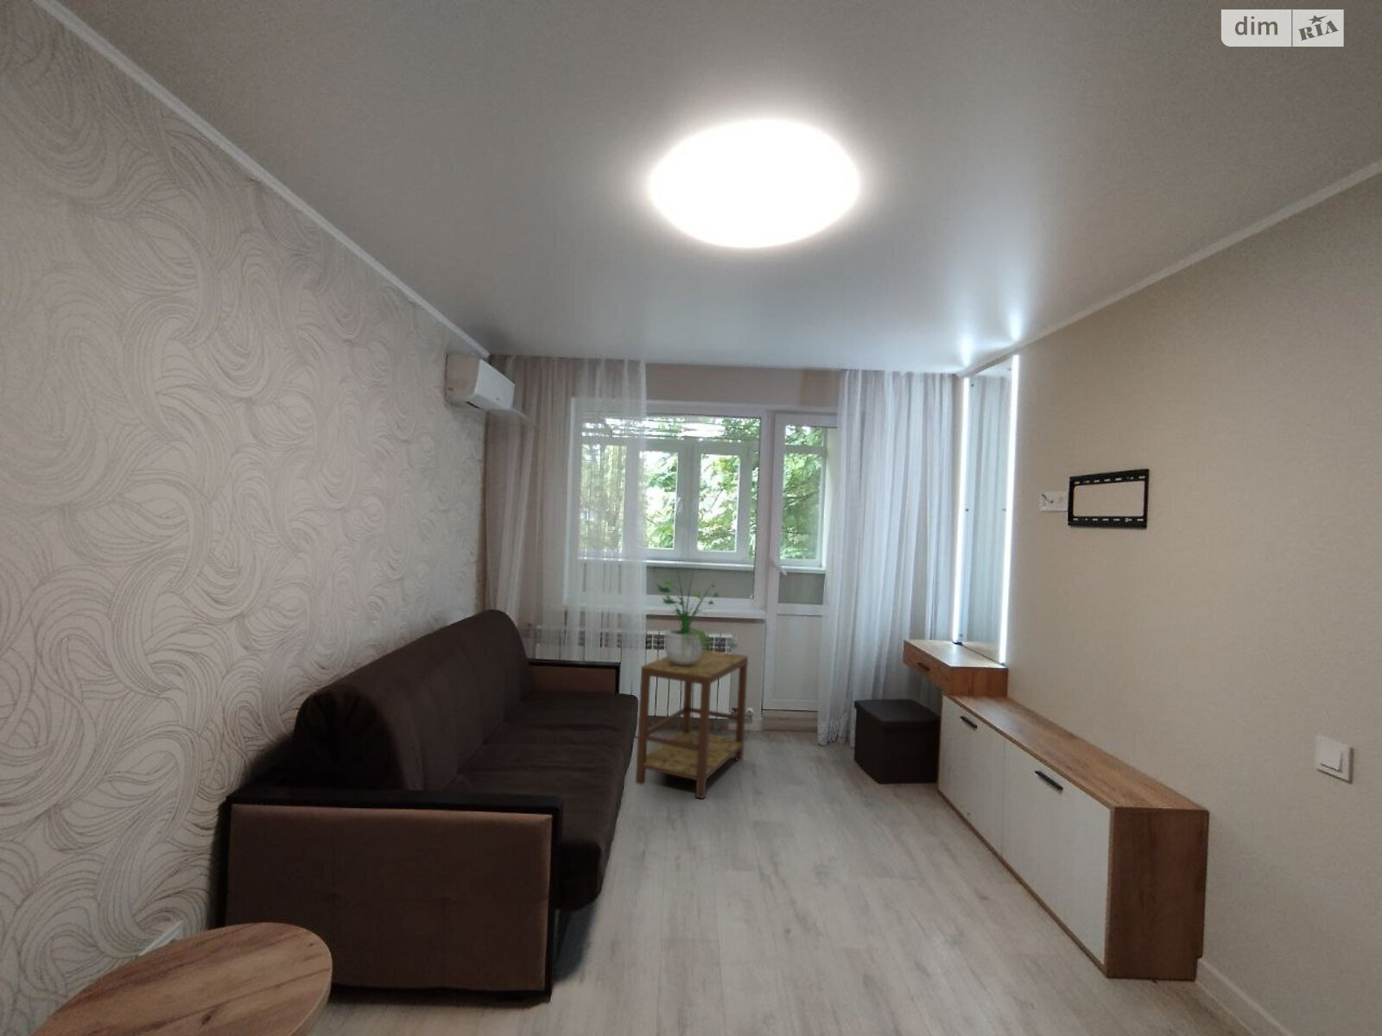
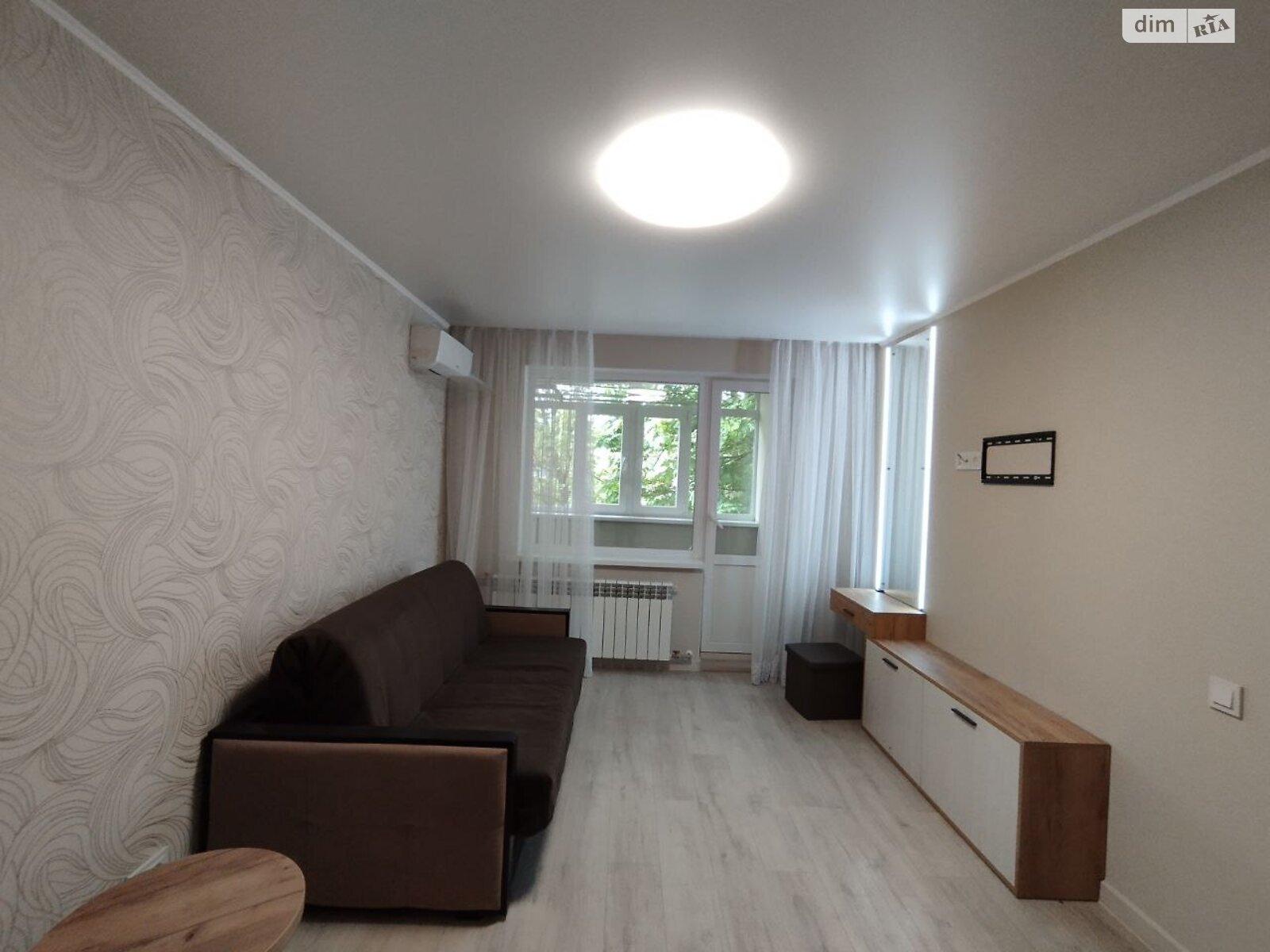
- side table (694, 712)
- potted plant (691, 608)
